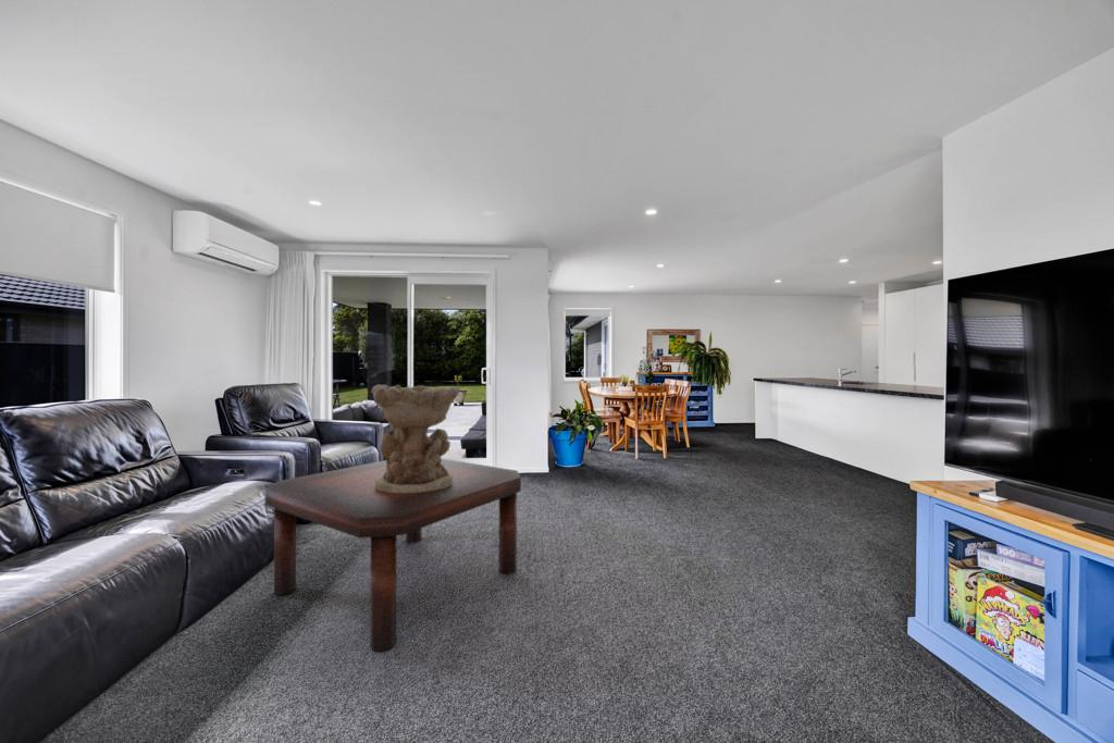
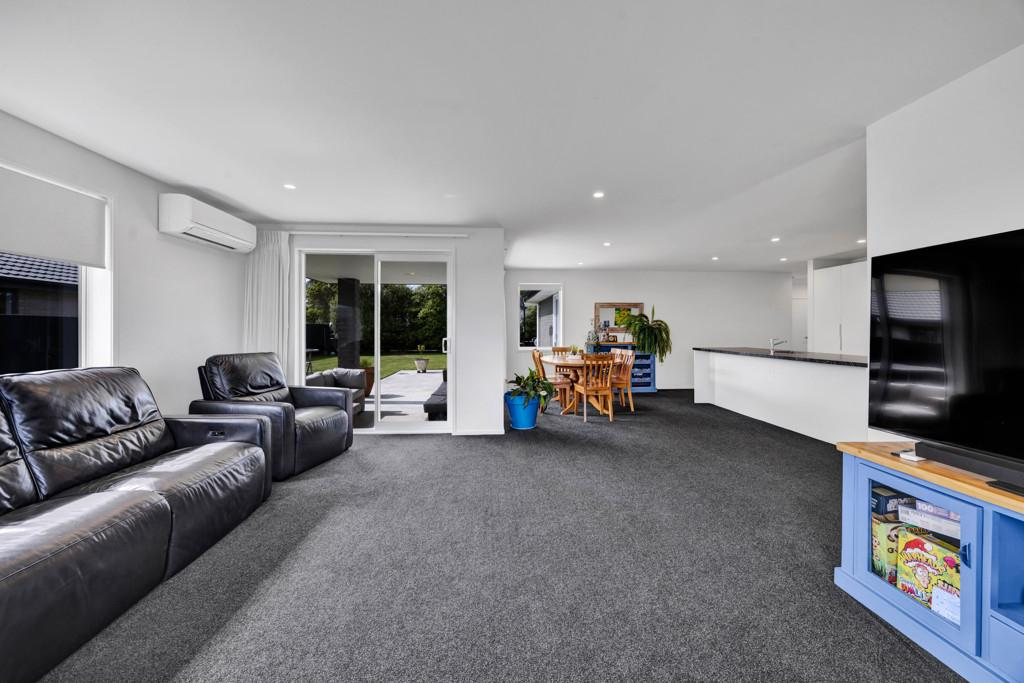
- decorative bowl (416, 434)
- coffee table (401, 528)
